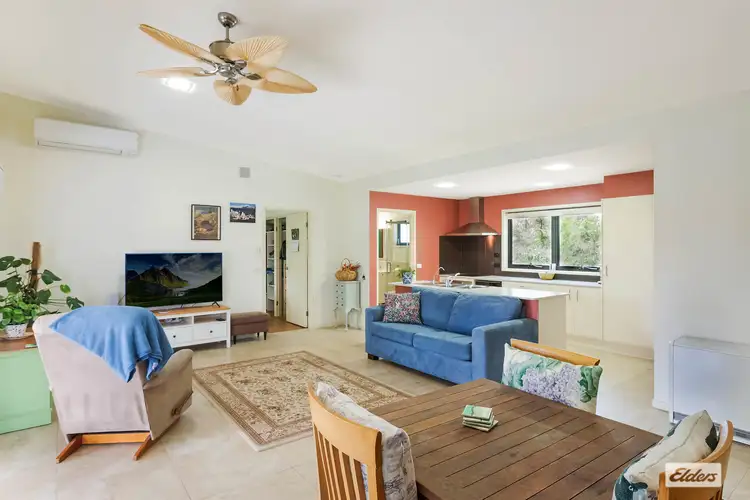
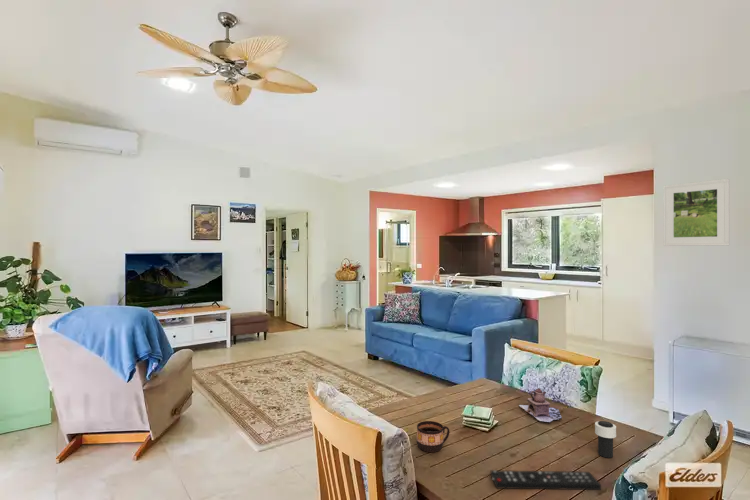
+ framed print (694, 214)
+ teapot (540, 401)
+ cup (431, 437)
+ remote control (543, 479)
+ cup (605, 439)
